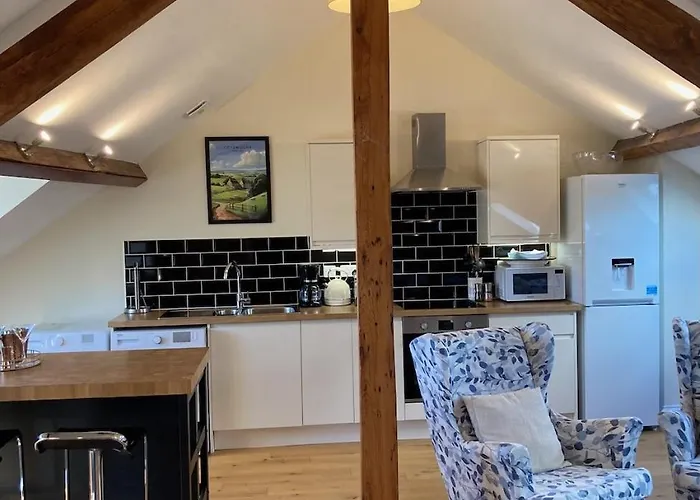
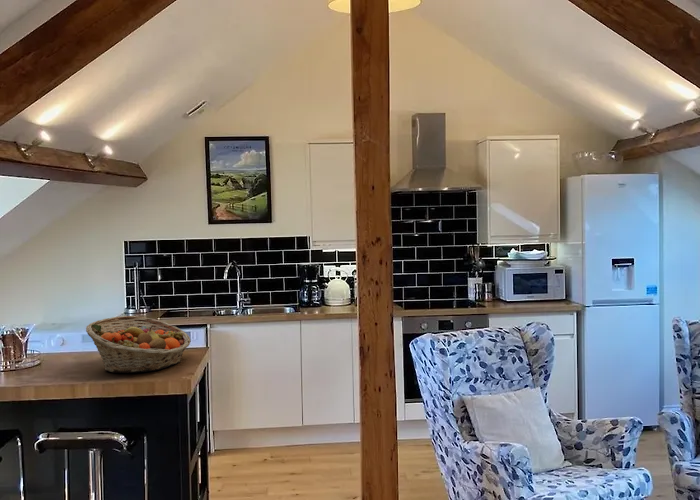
+ fruit basket (139, 342)
